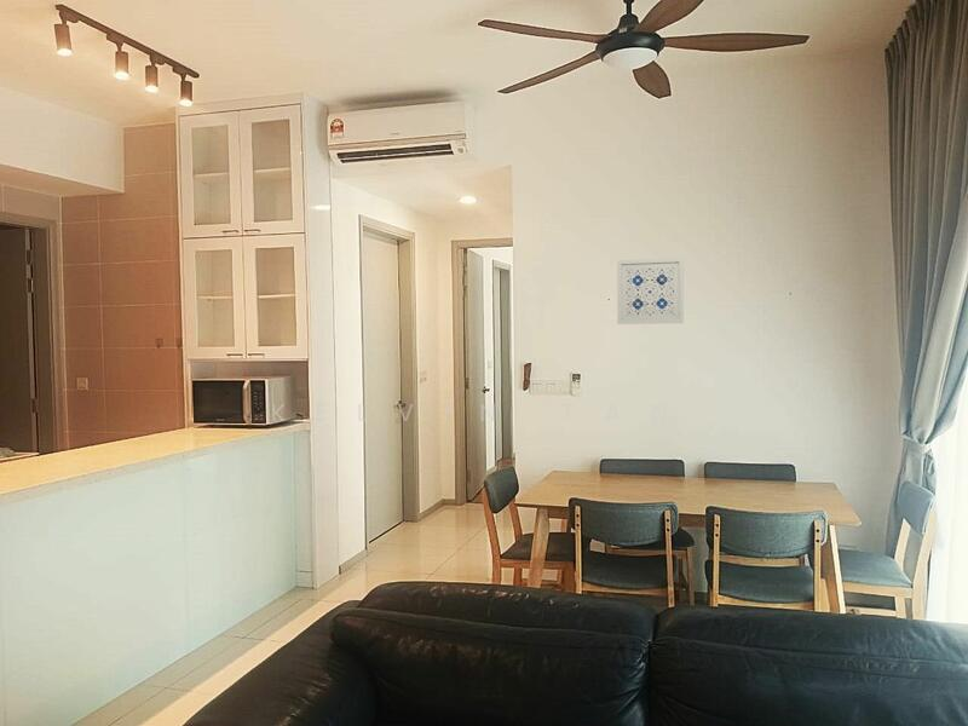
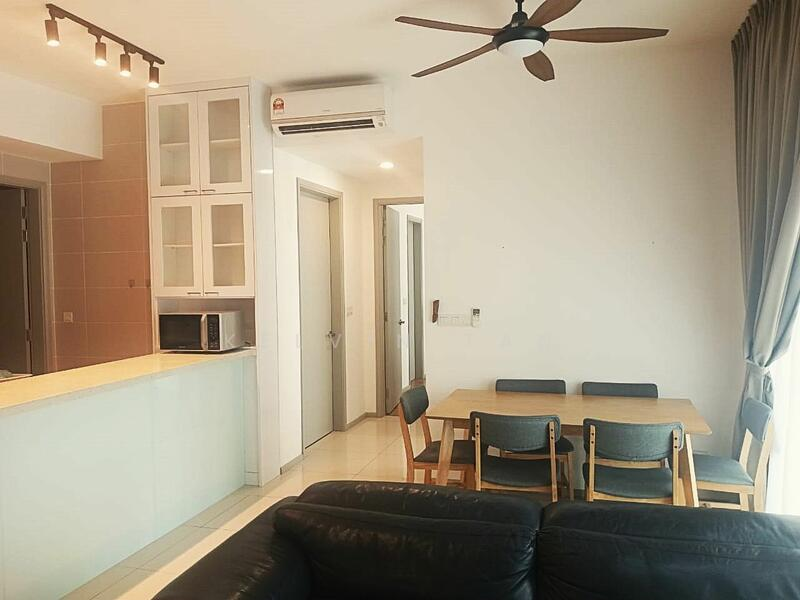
- wall art (650, 290)
